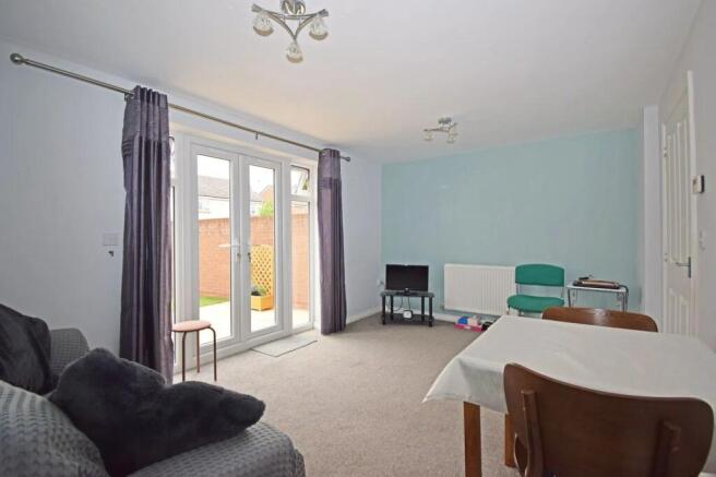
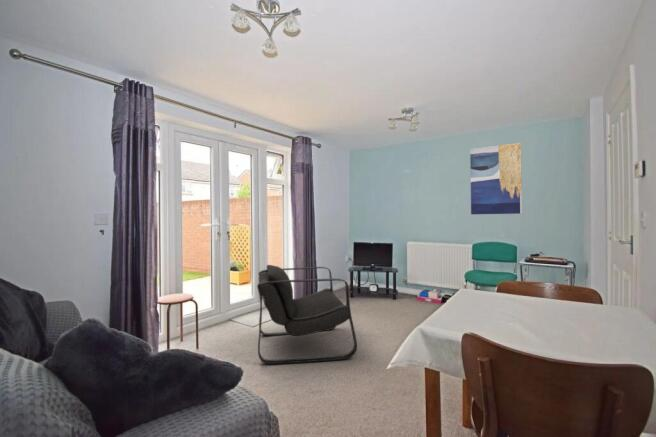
+ armchair (303, 305)
+ wall art (495, 180)
